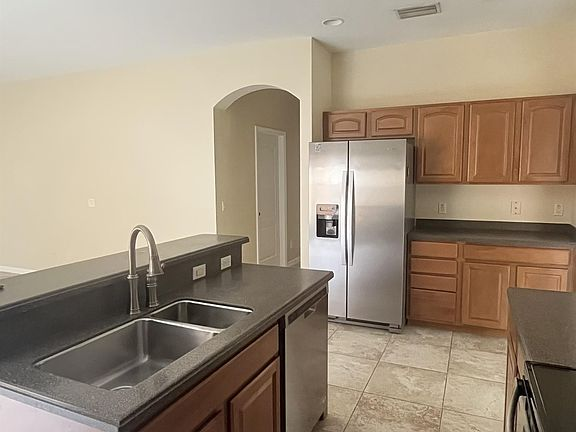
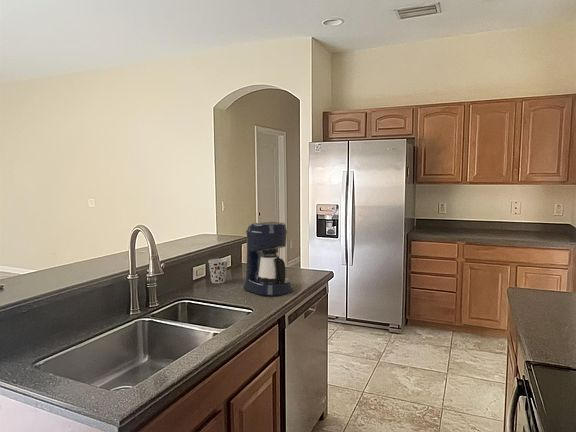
+ cup (218, 271)
+ coffee maker (269, 256)
